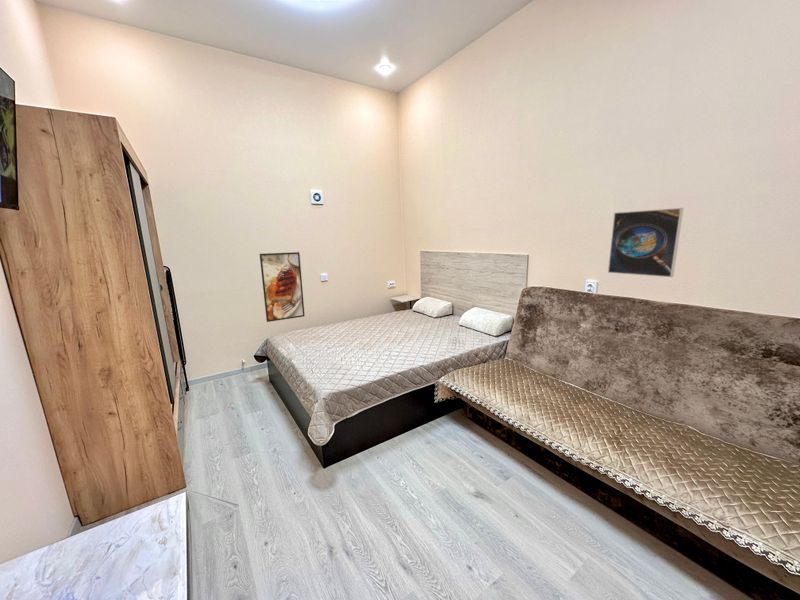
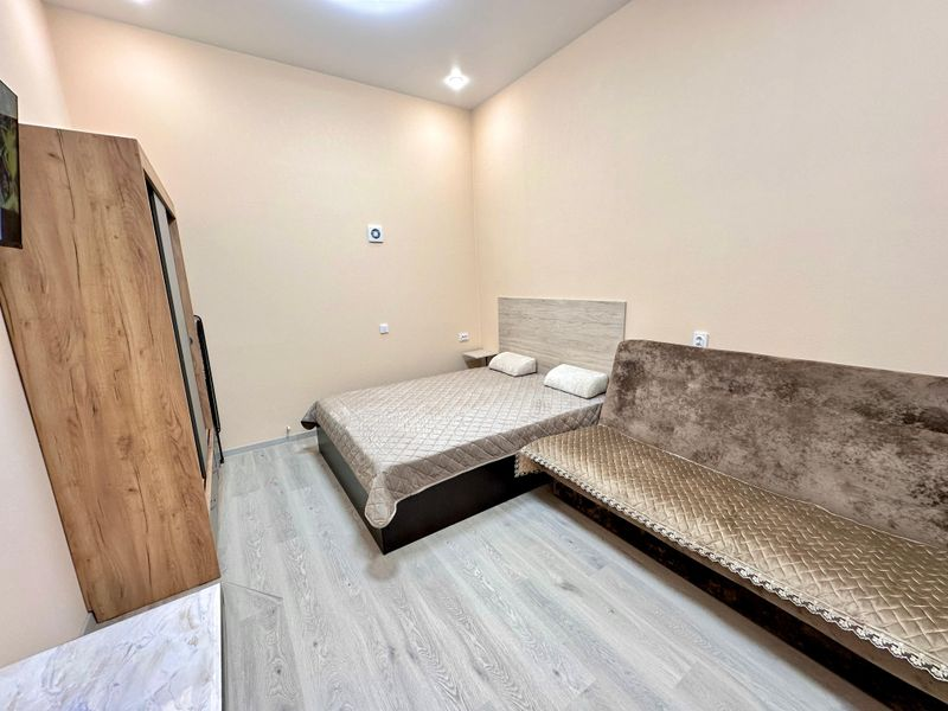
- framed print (283, 286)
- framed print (642, 243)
